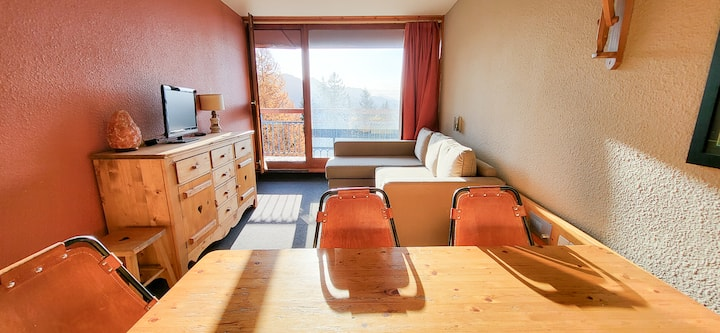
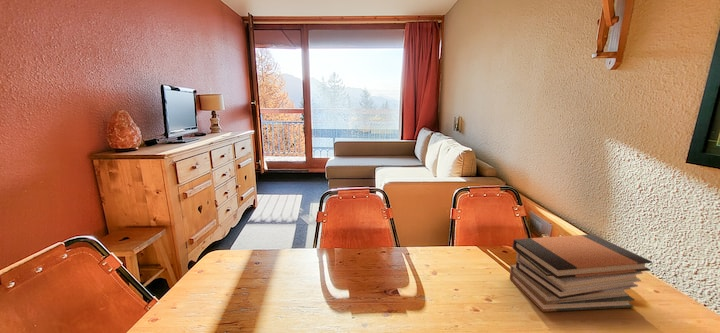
+ book stack (572, 271)
